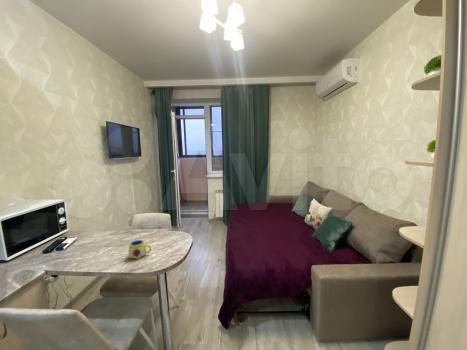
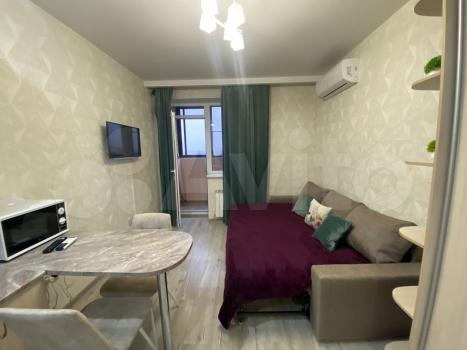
- mug (139, 248)
